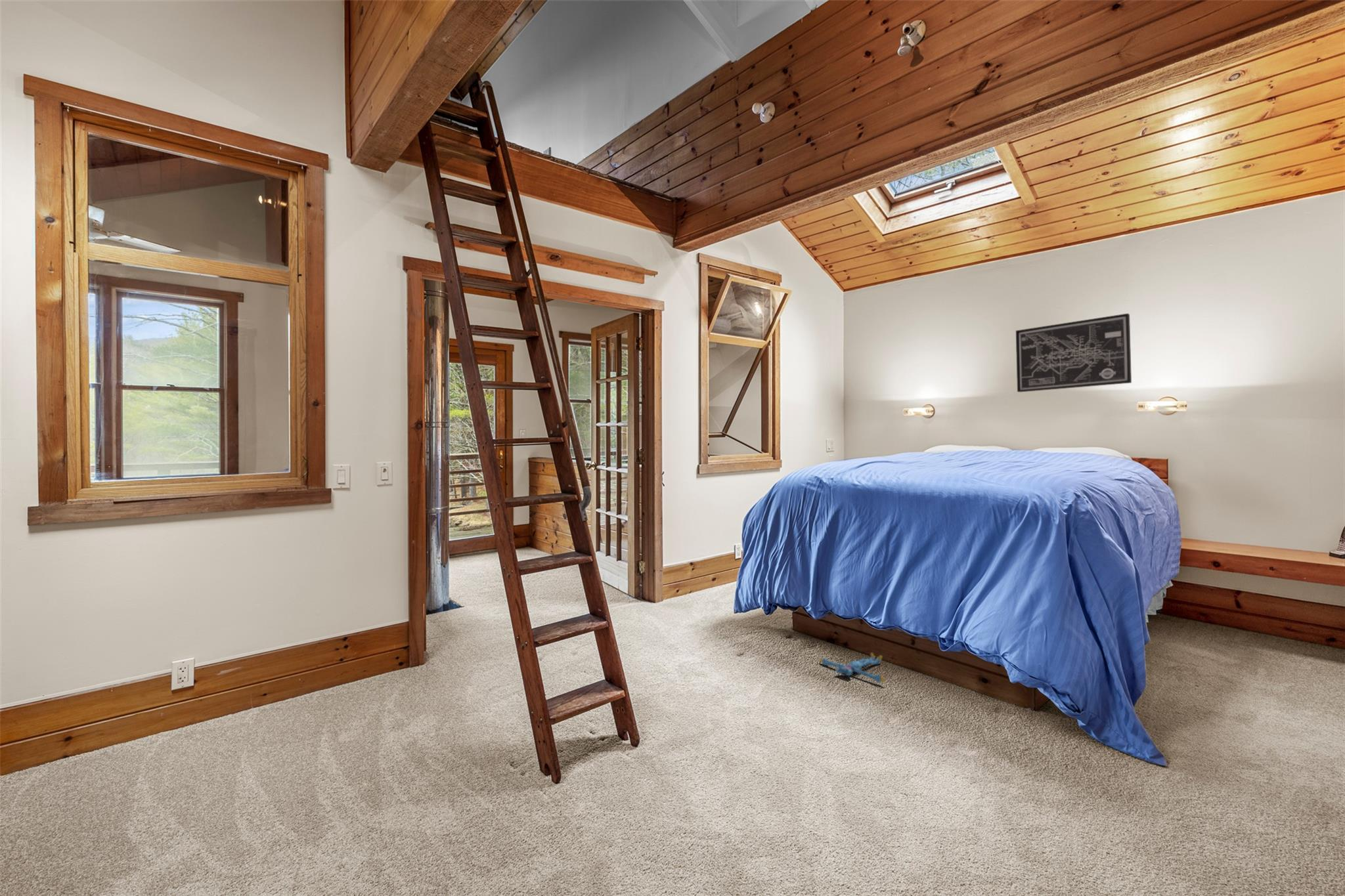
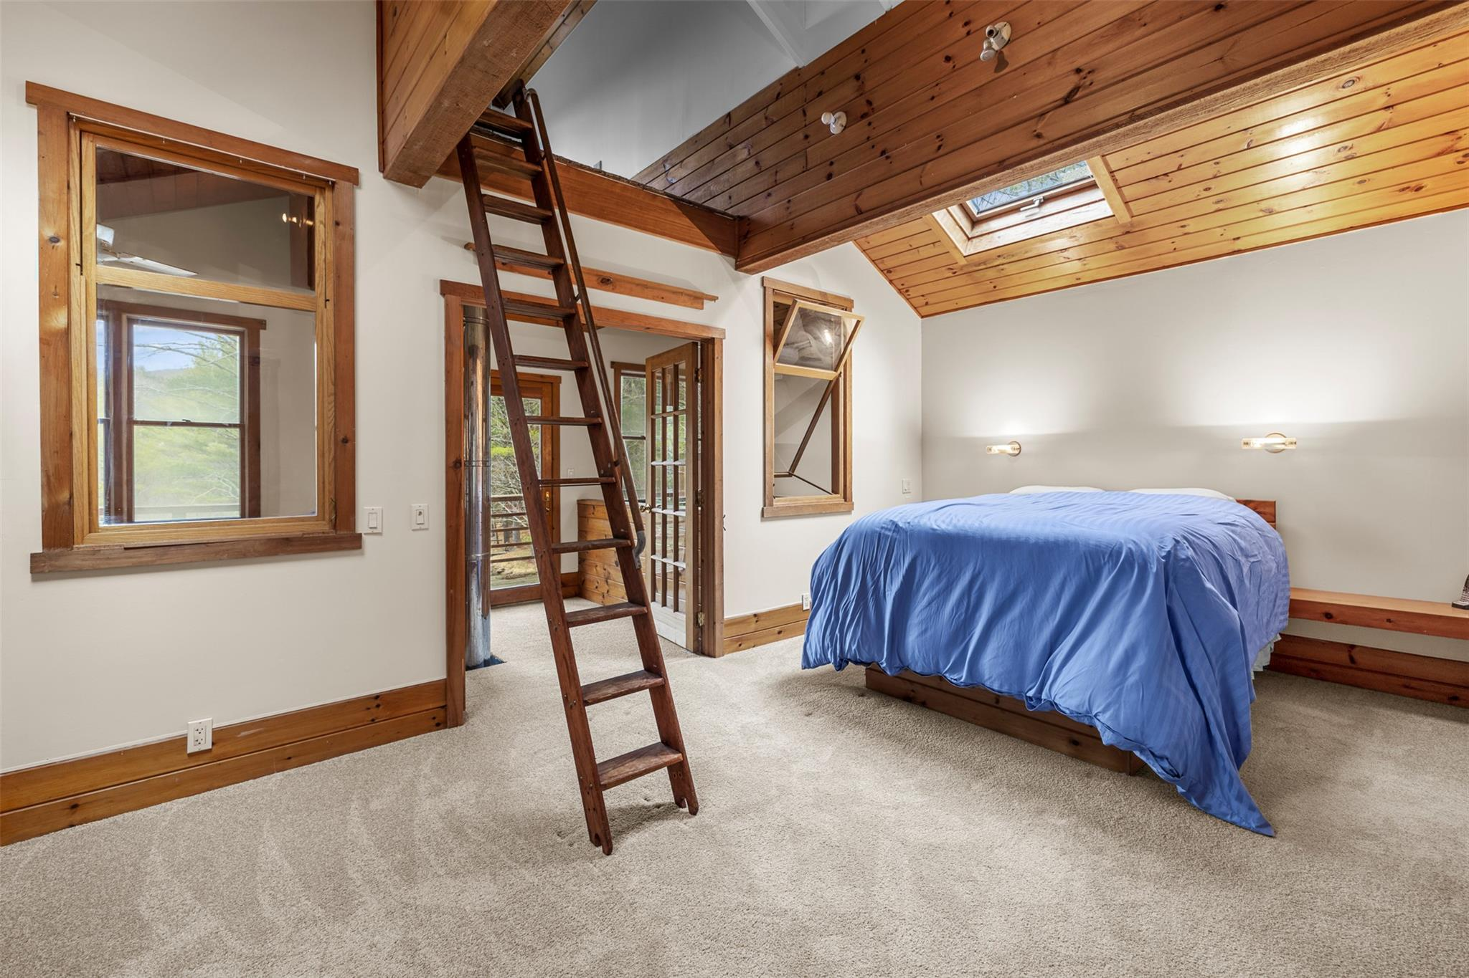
- plush toy (860, 664)
- wall art (1070, 355)
